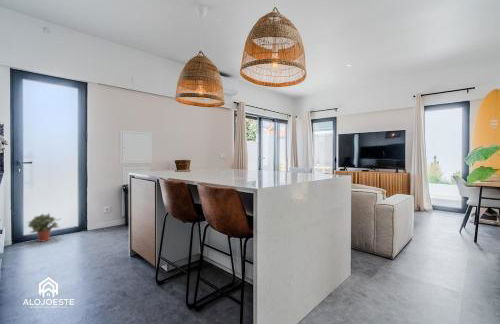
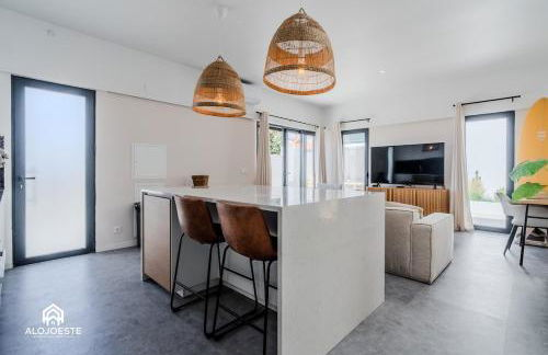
- potted plant (44, 226)
